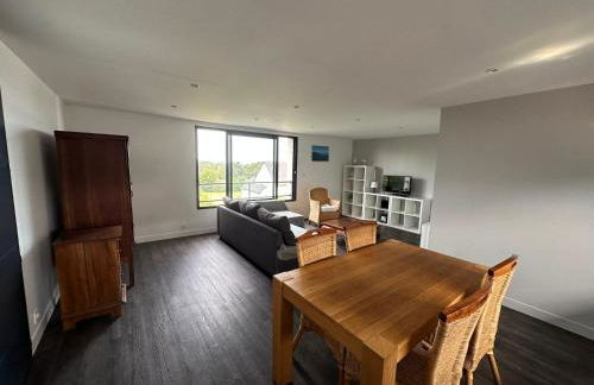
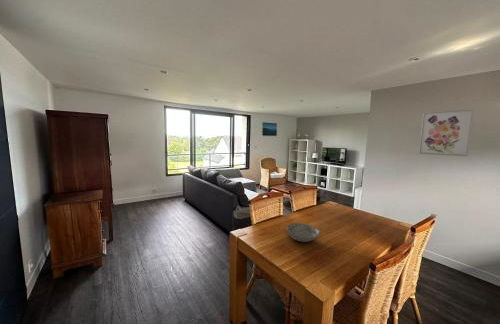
+ wall art (444, 133)
+ bowl (302, 234)
